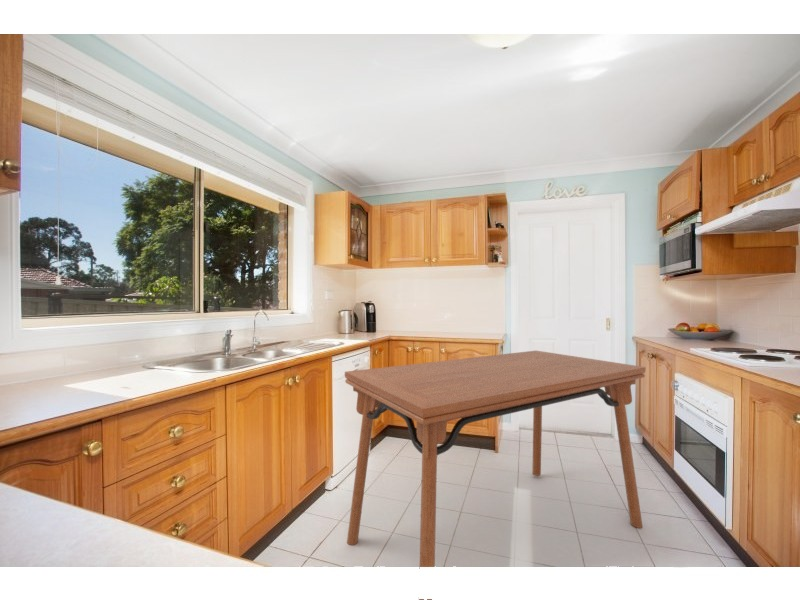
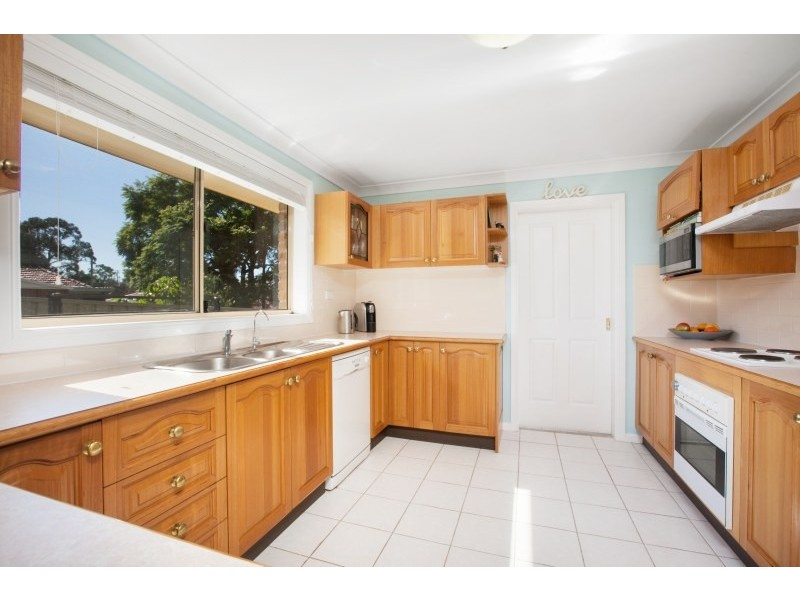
- dining table (533, 451)
